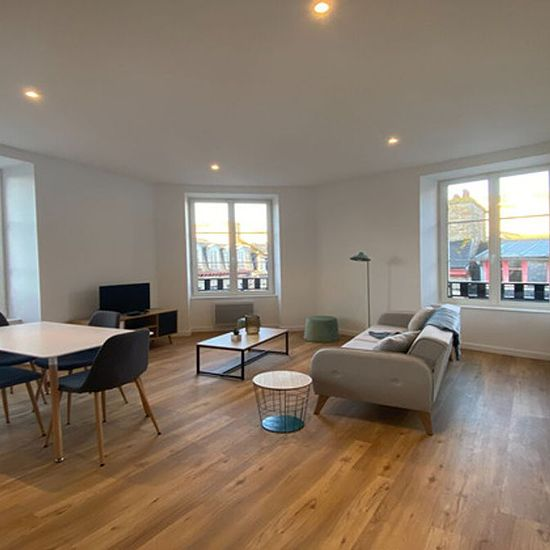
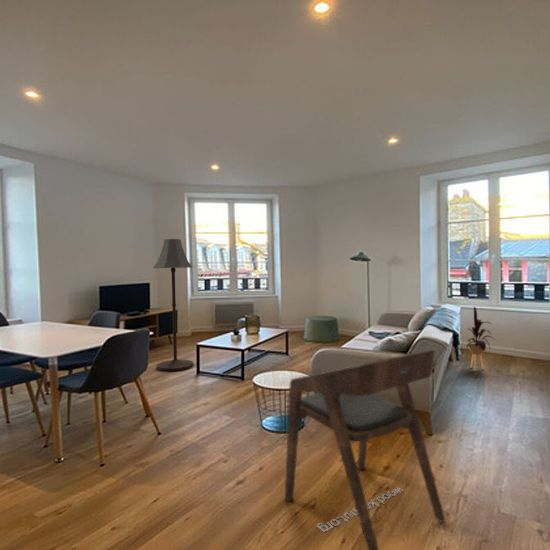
+ armchair (363, 427)
+ house plant (479, 338)
+ floor lamp (173, 303)
